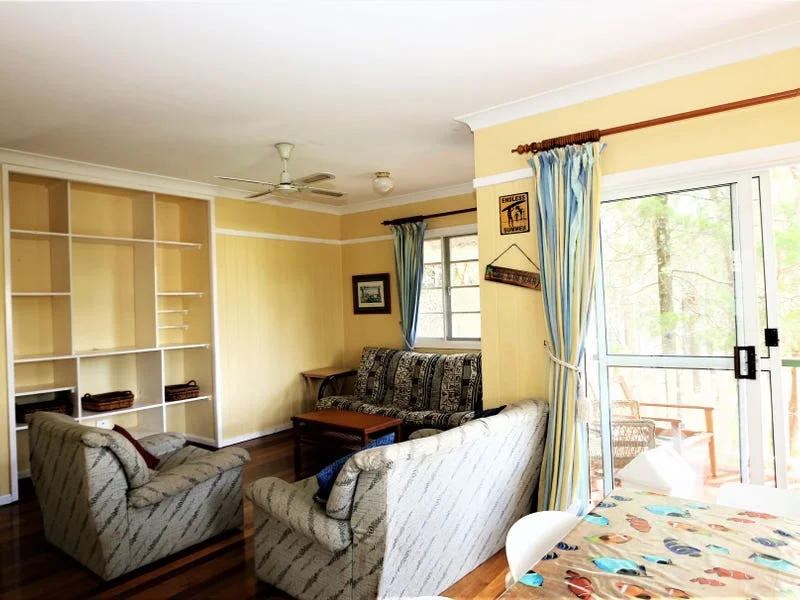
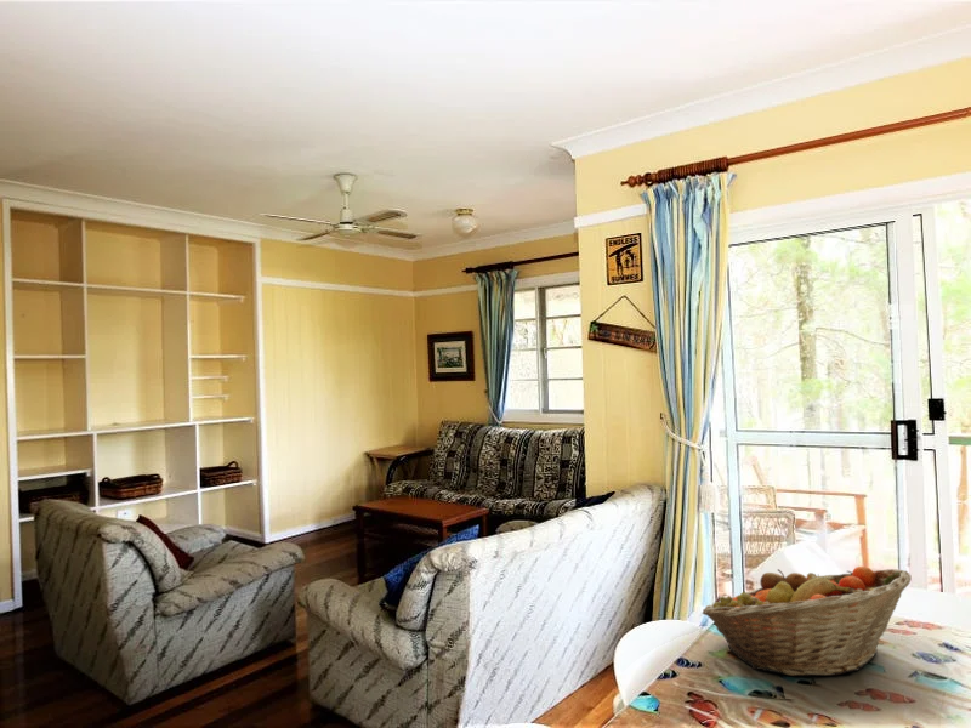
+ fruit basket (806, 608)
